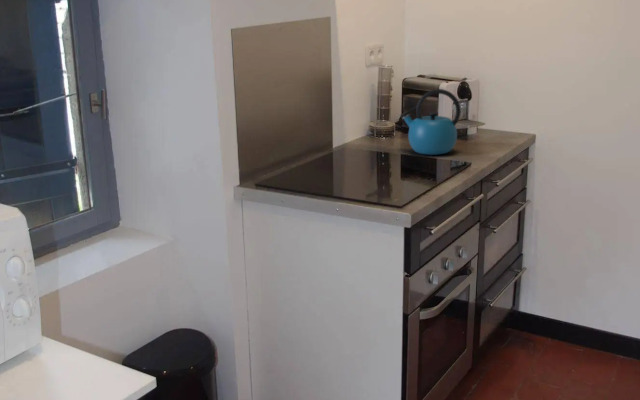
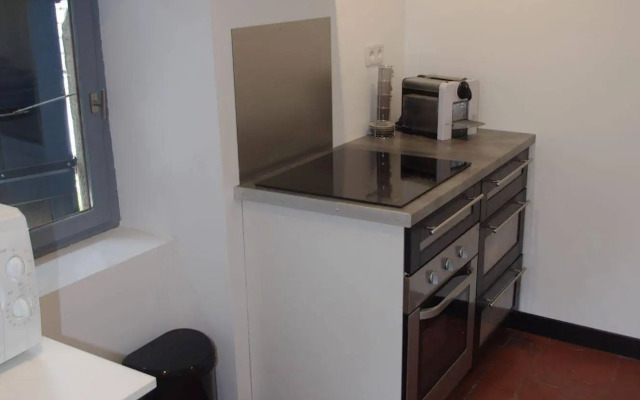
- kettle (429, 120)
